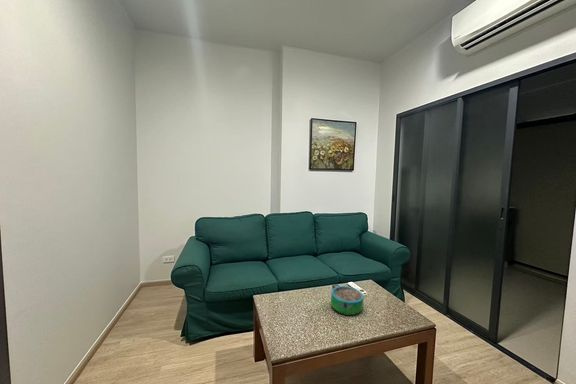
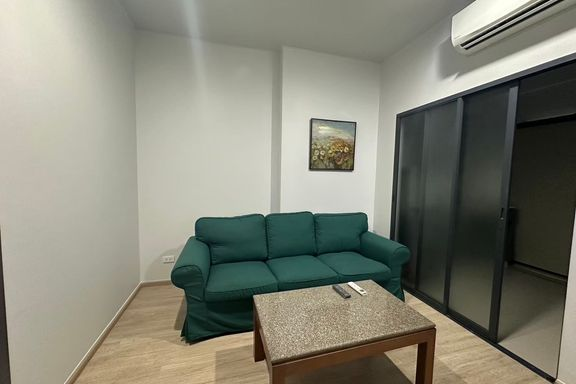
- decorative bowl (346, 300)
